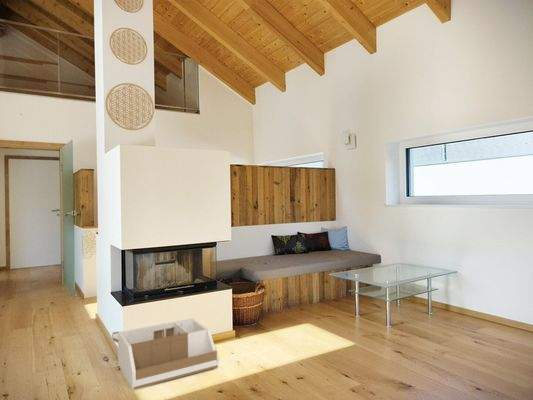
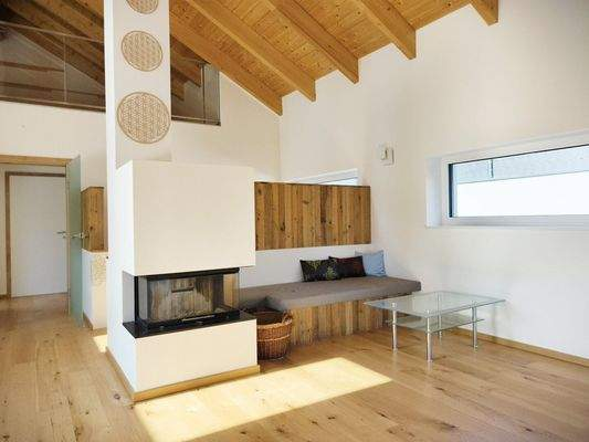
- storage bin (163, 349)
